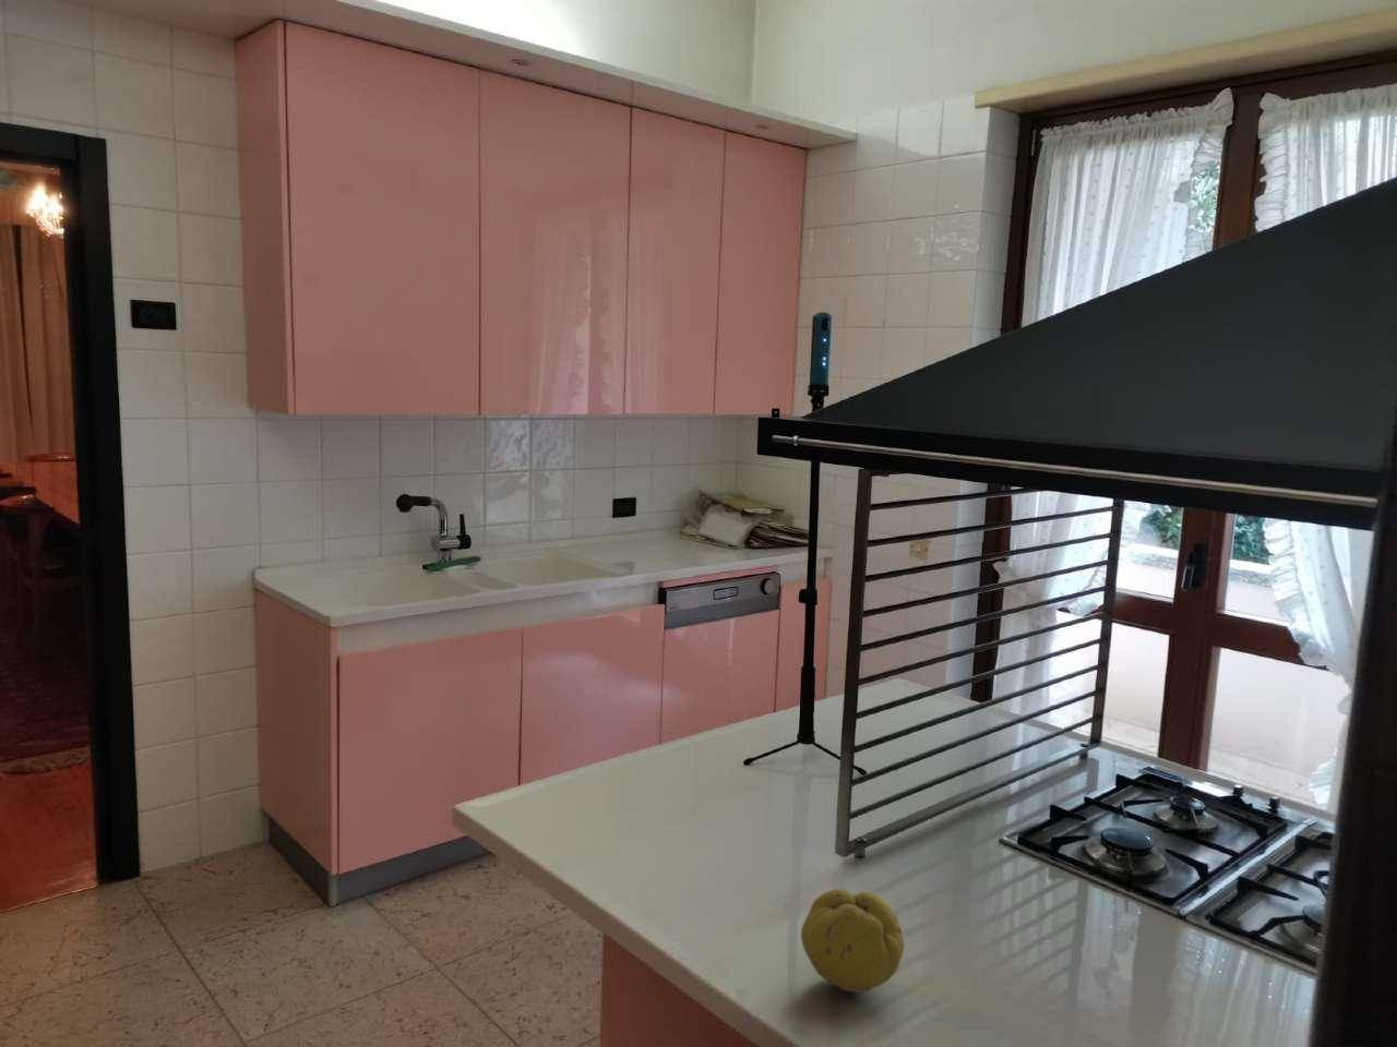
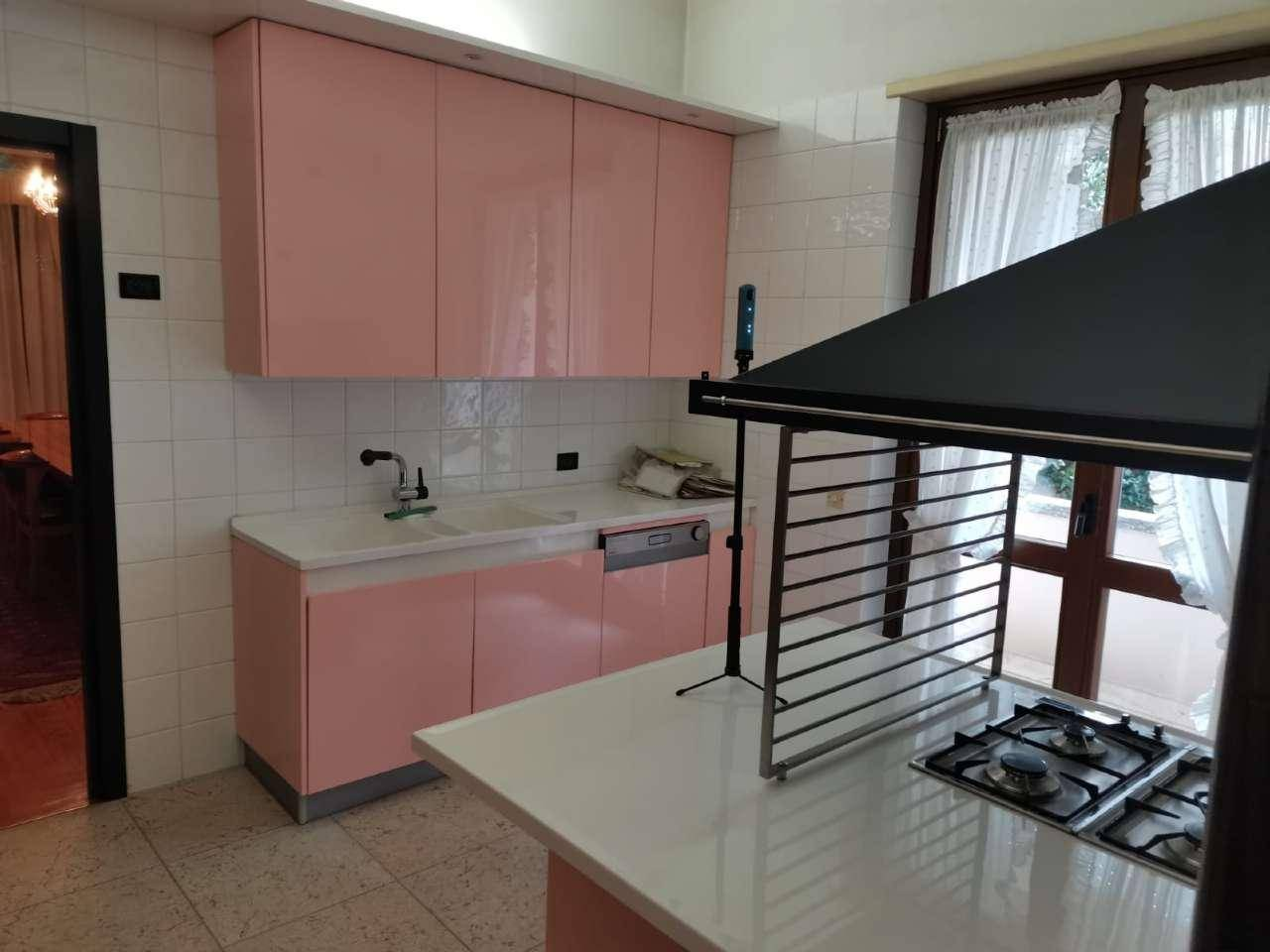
- fruit (850, 940)
